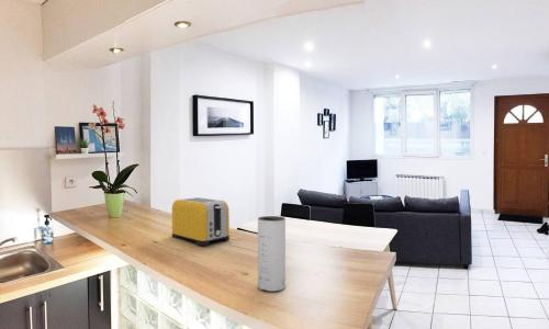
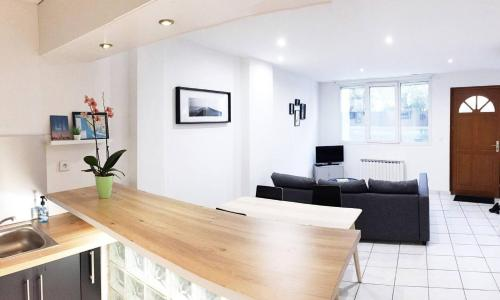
- toaster (201, 218)
- speaker (271, 251)
